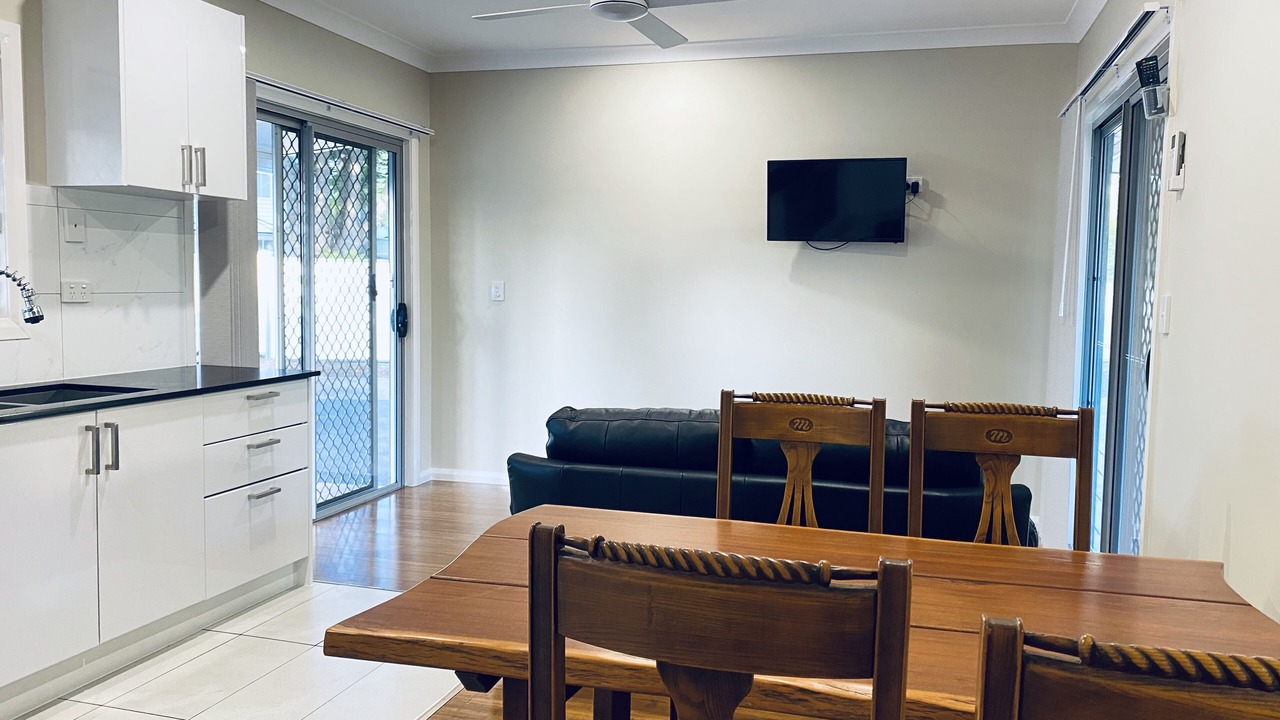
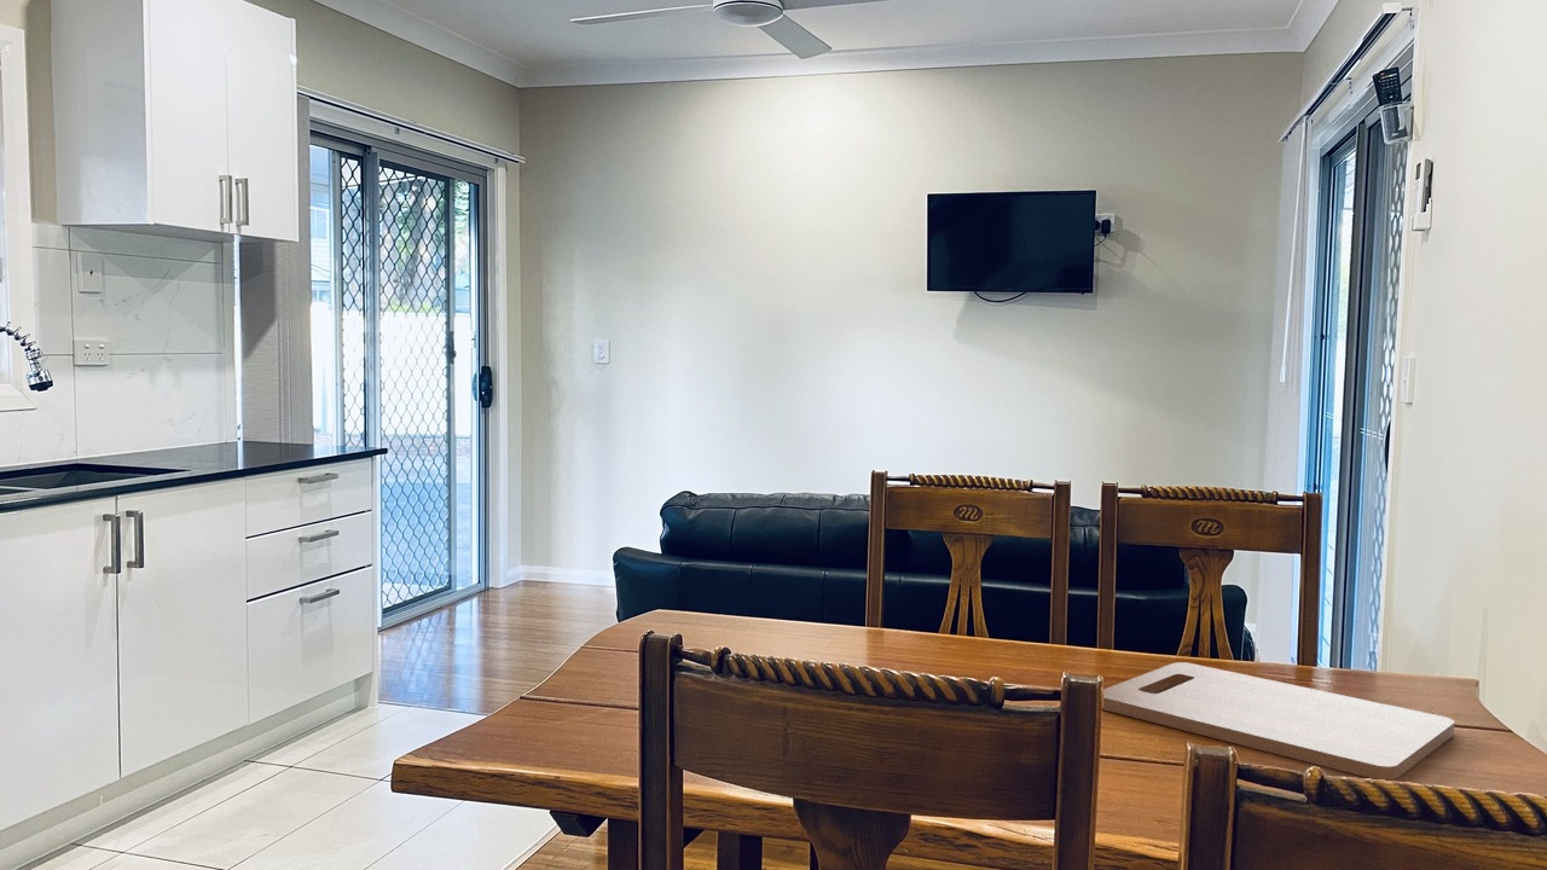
+ cutting board (1268, 712)
